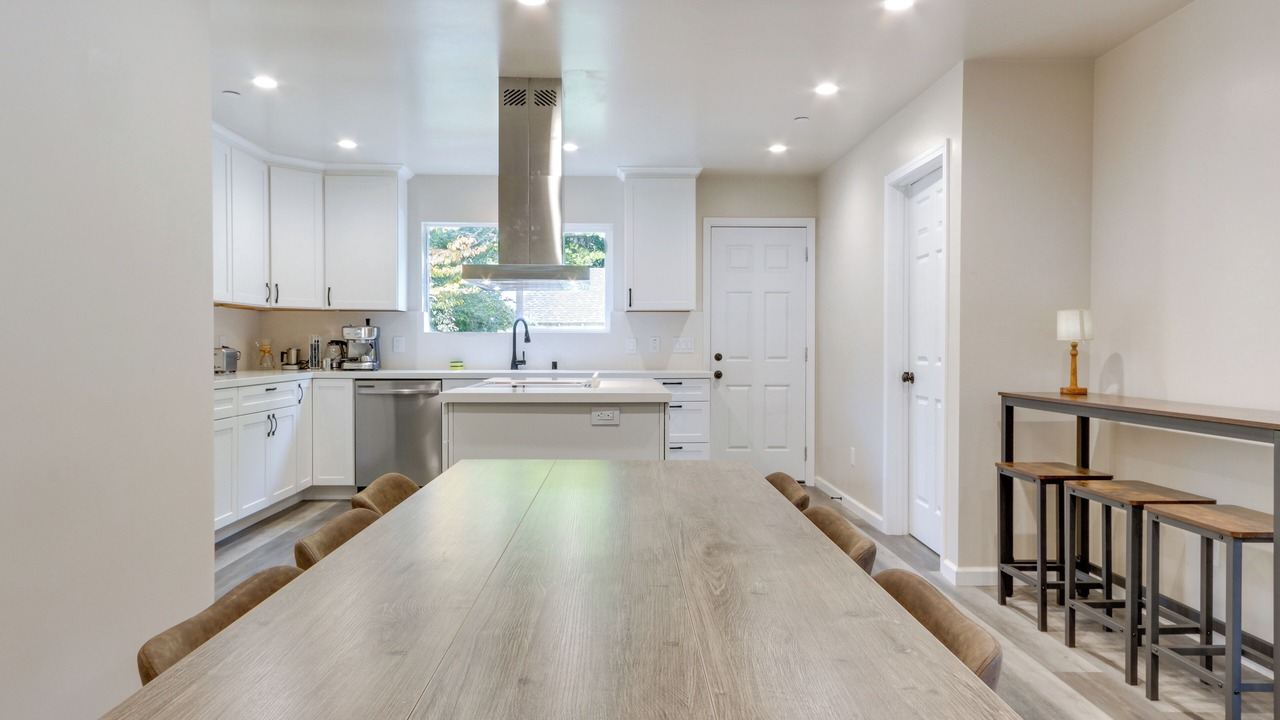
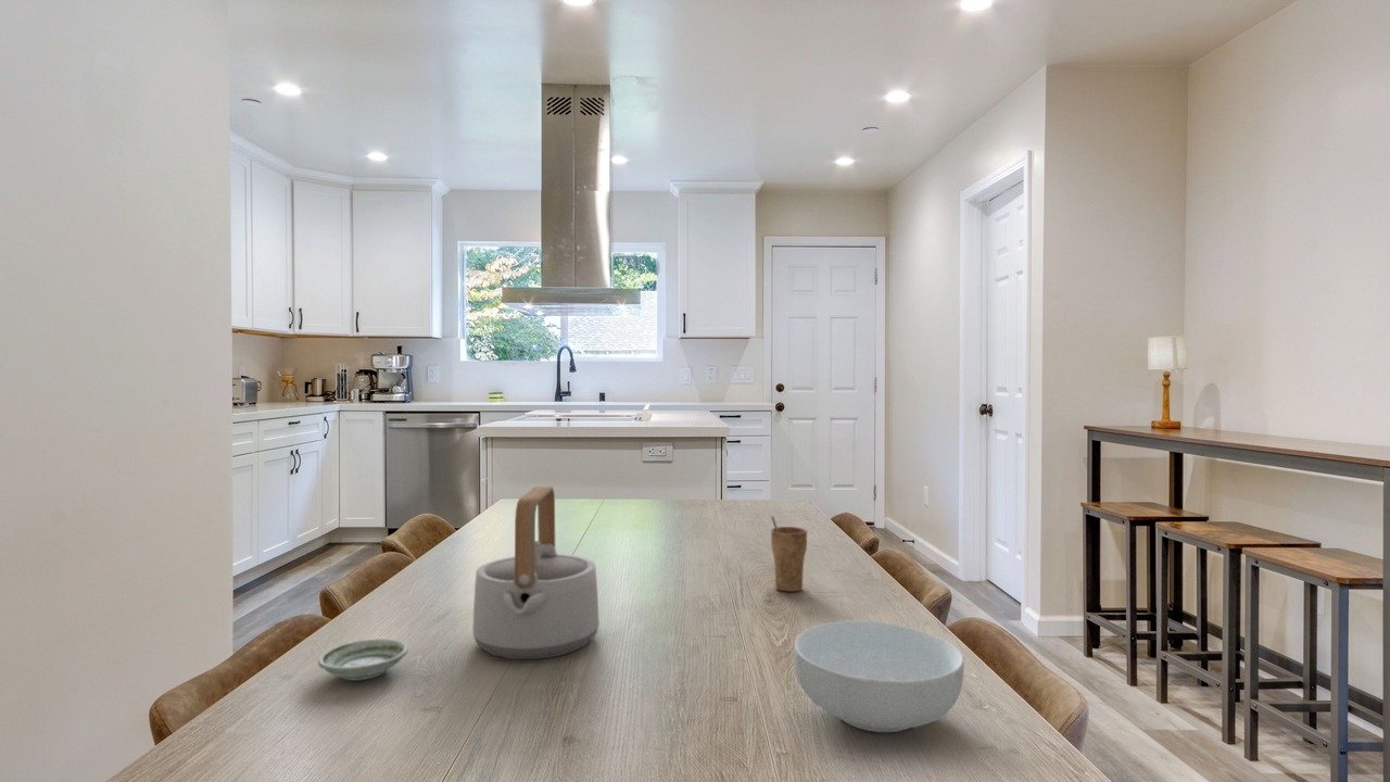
+ teapot (534, 569)
+ cereal bowl (876, 680)
+ cup (788, 551)
+ saucer (364, 661)
